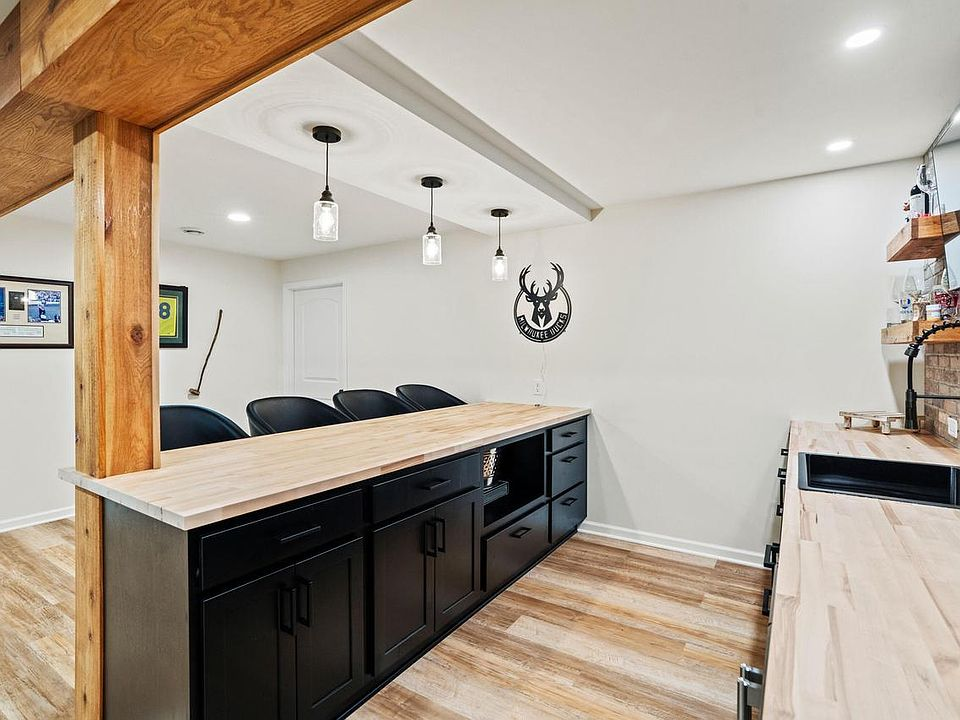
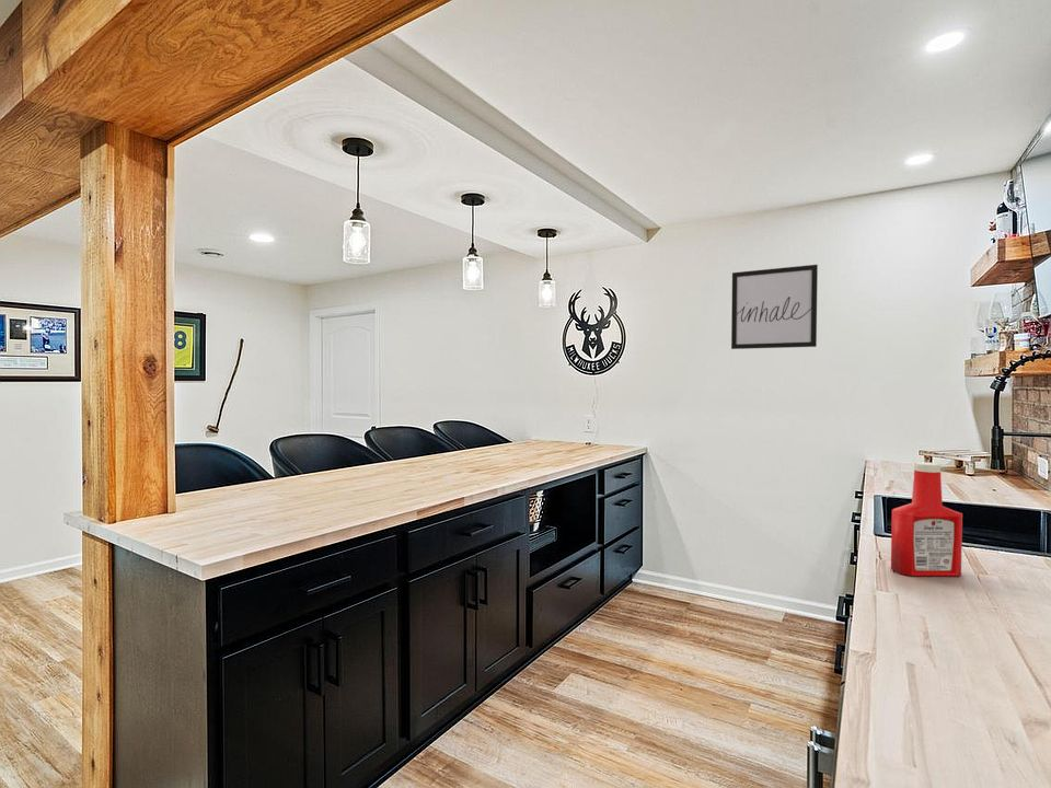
+ wall art (772, 308)
+ soap bottle (926, 518)
